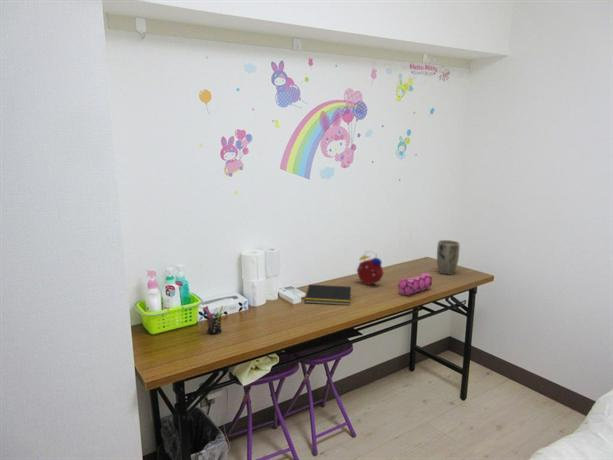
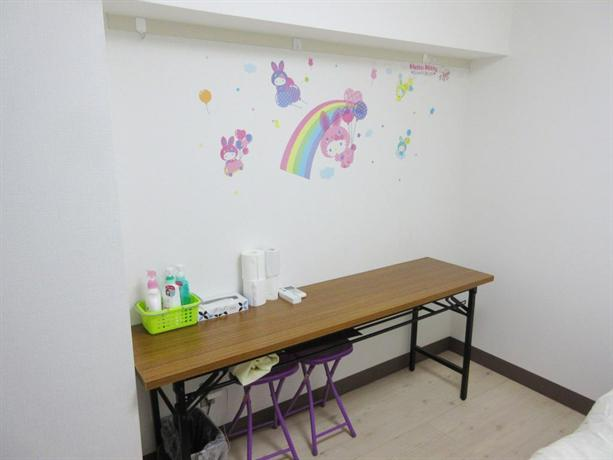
- notepad (328, 294)
- alarm clock (369, 267)
- pen holder (213, 318)
- plant pot (447, 257)
- pencil case (416, 283)
